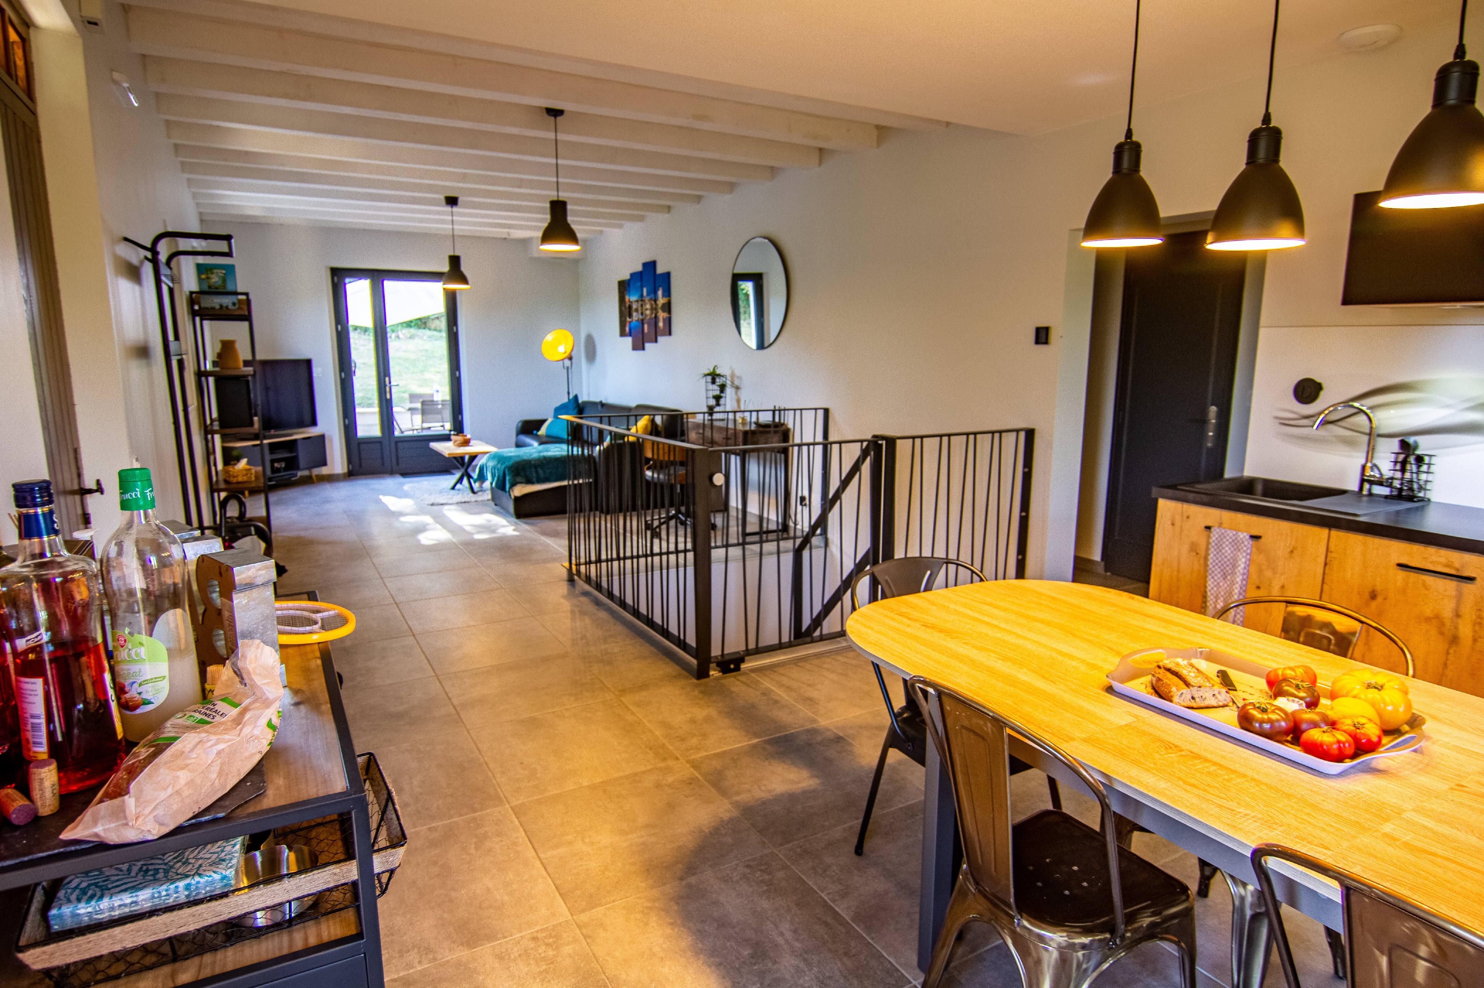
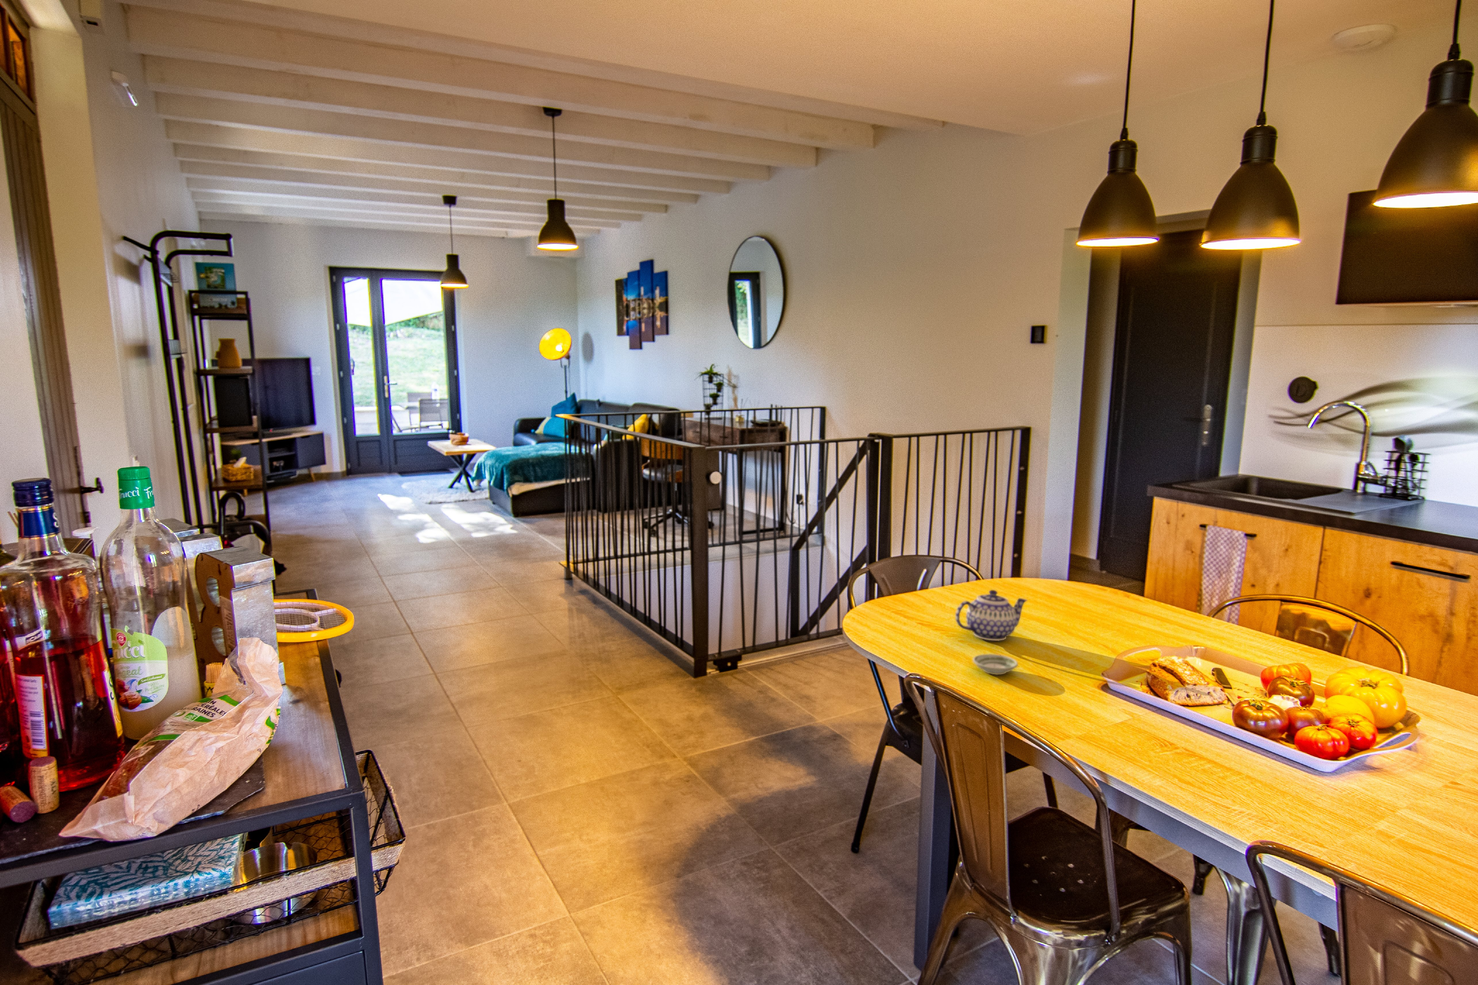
+ saucer (994, 665)
+ teapot (991, 613)
